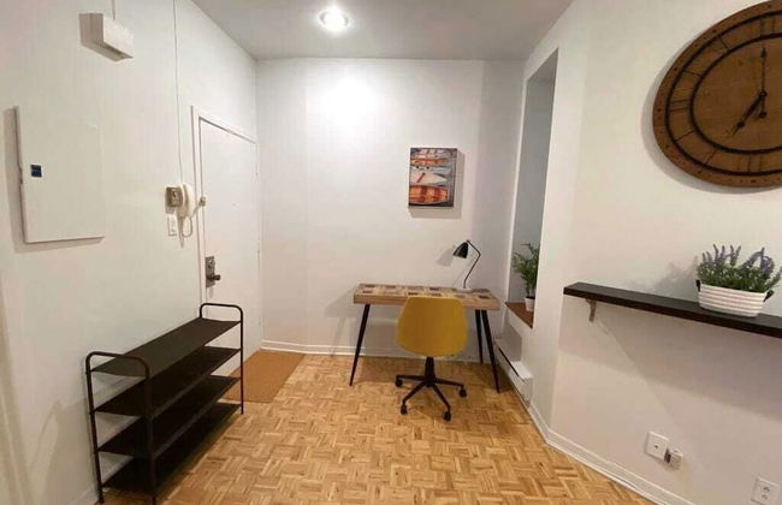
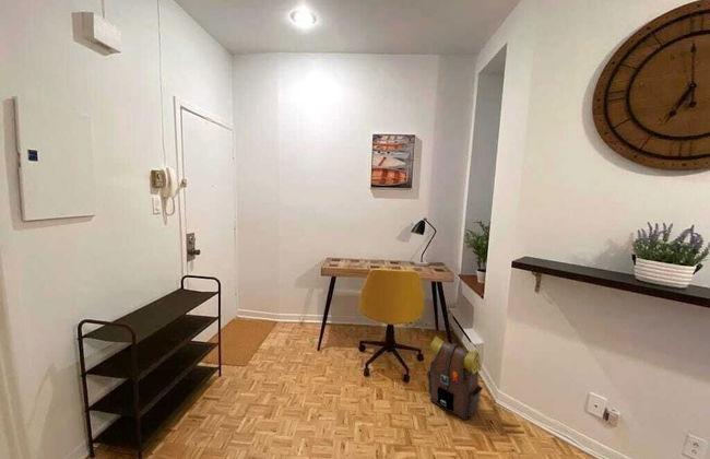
+ backpack (458, 370)
